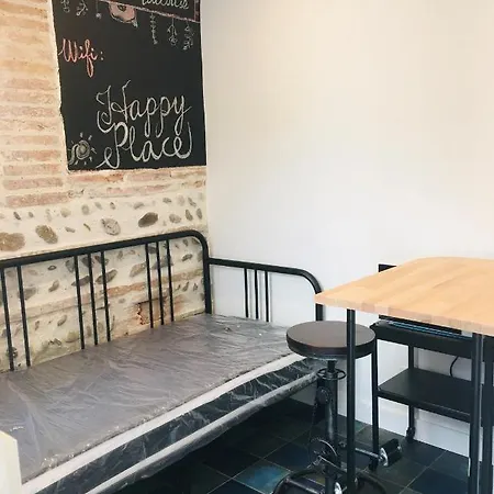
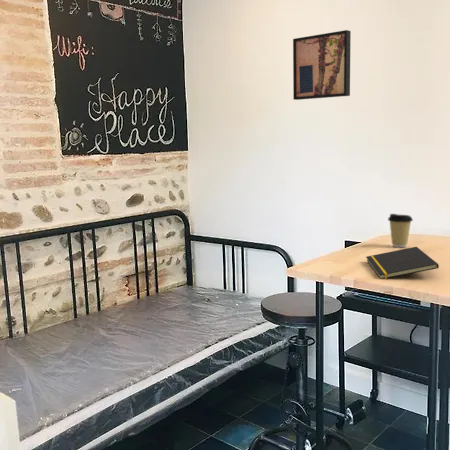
+ coffee cup (399, 230)
+ wall art (320, 66)
+ notepad (399, 262)
